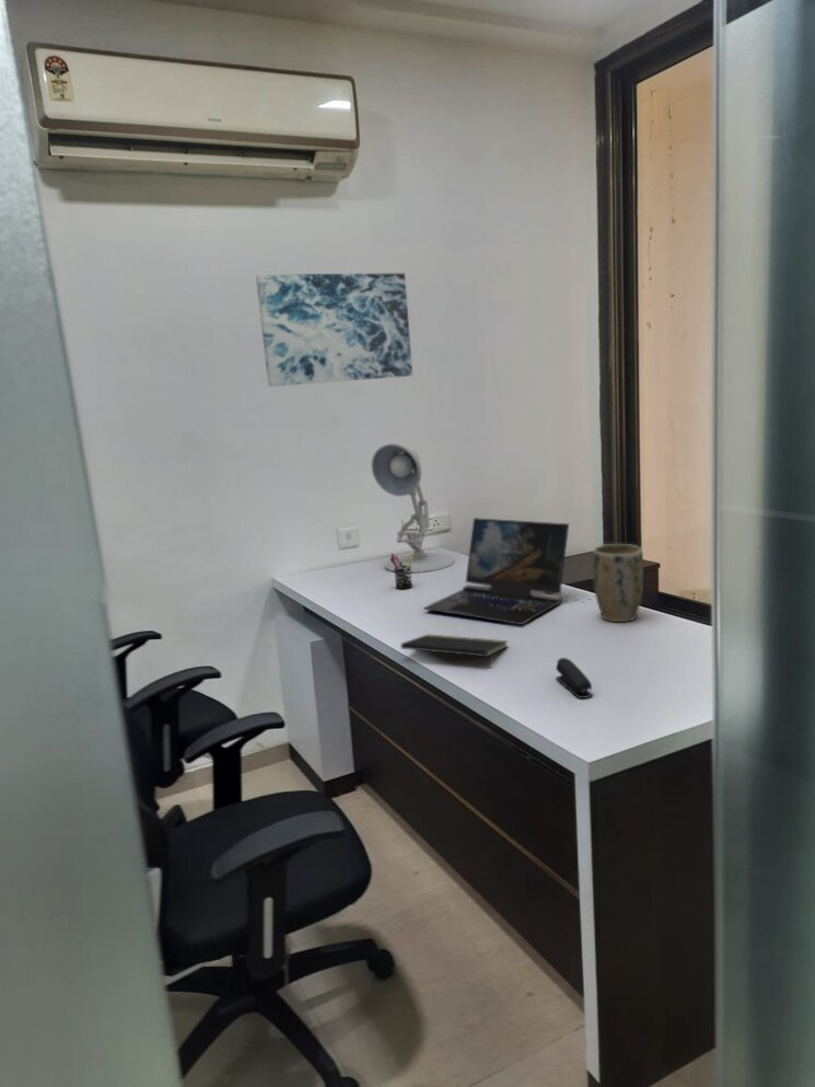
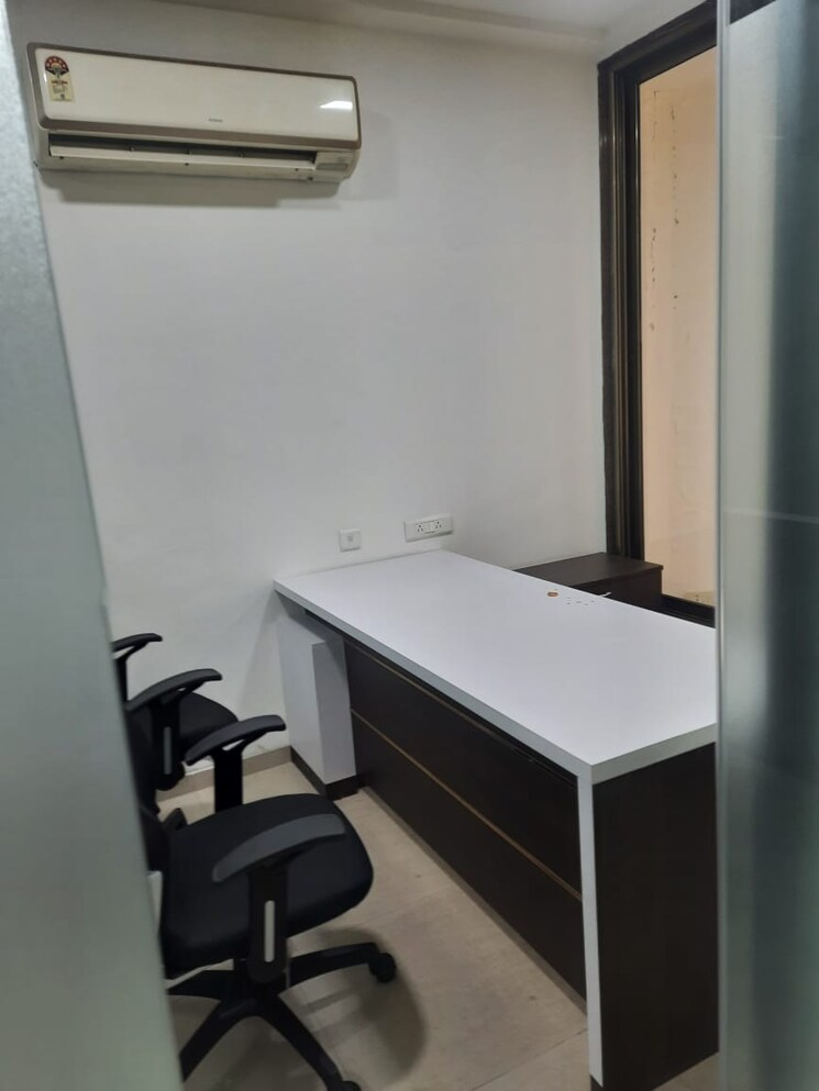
- notepad (454, 645)
- plant pot (617, 582)
- wall art (338, 328)
- stapler (573, 677)
- desk lamp (412, 504)
- laptop (496, 568)
- pen holder (401, 570)
